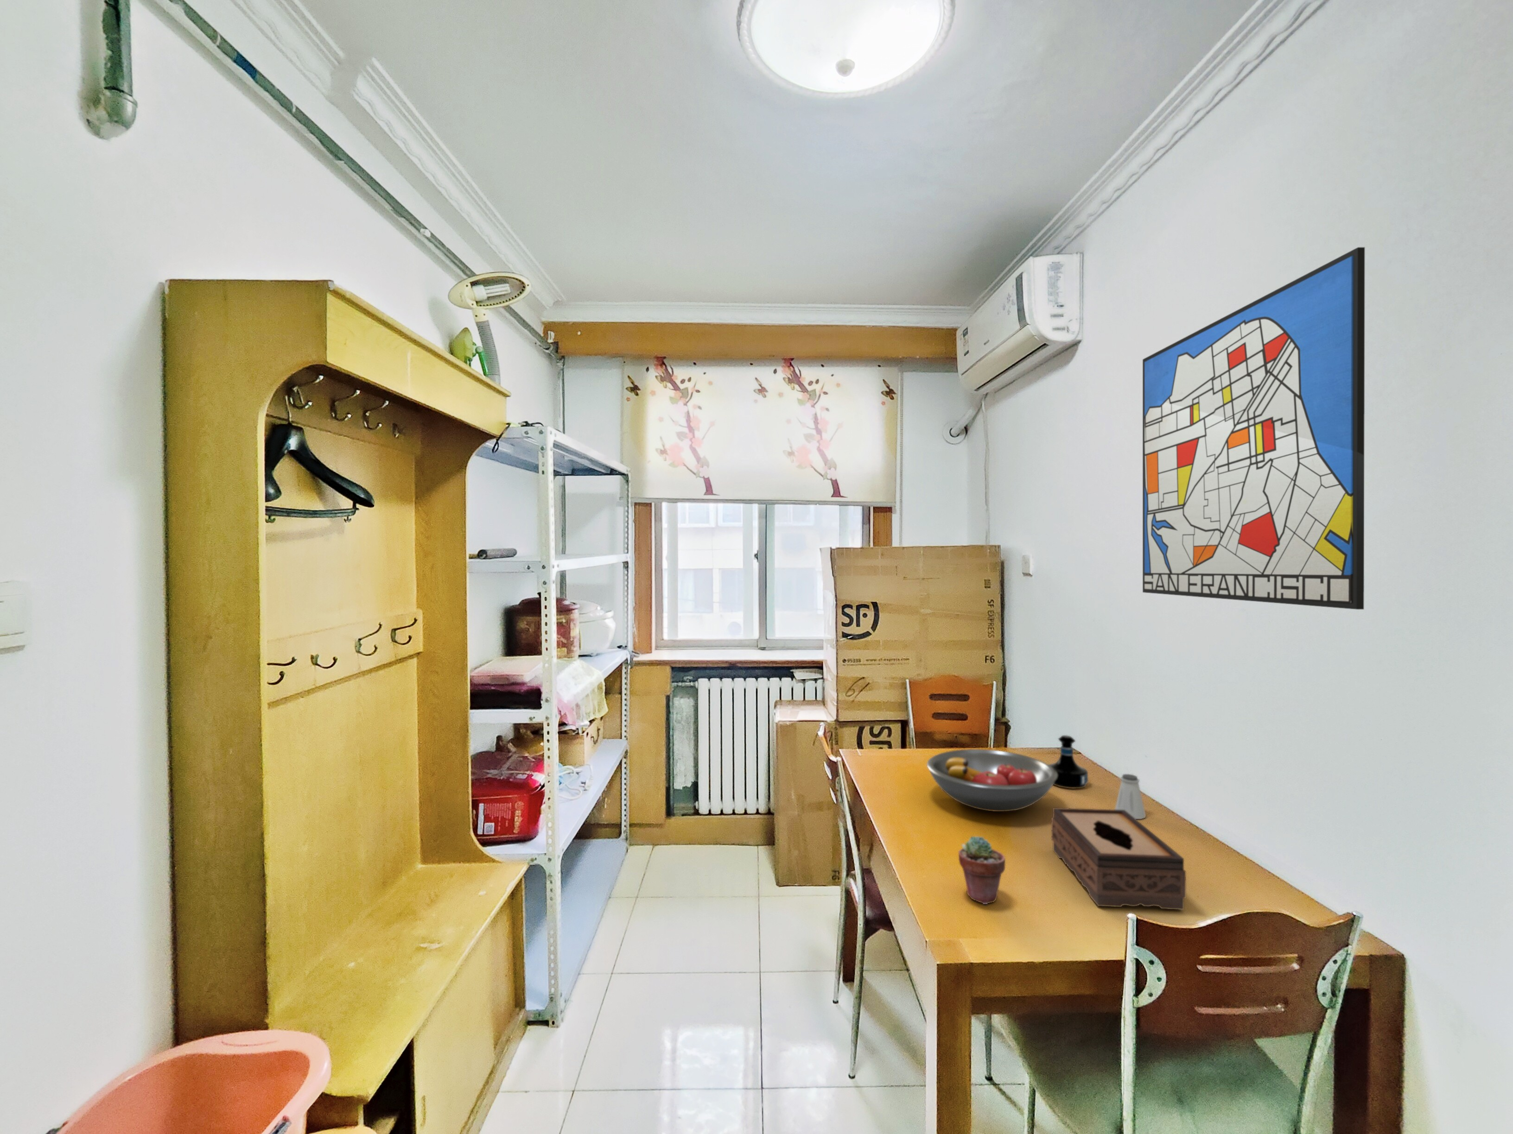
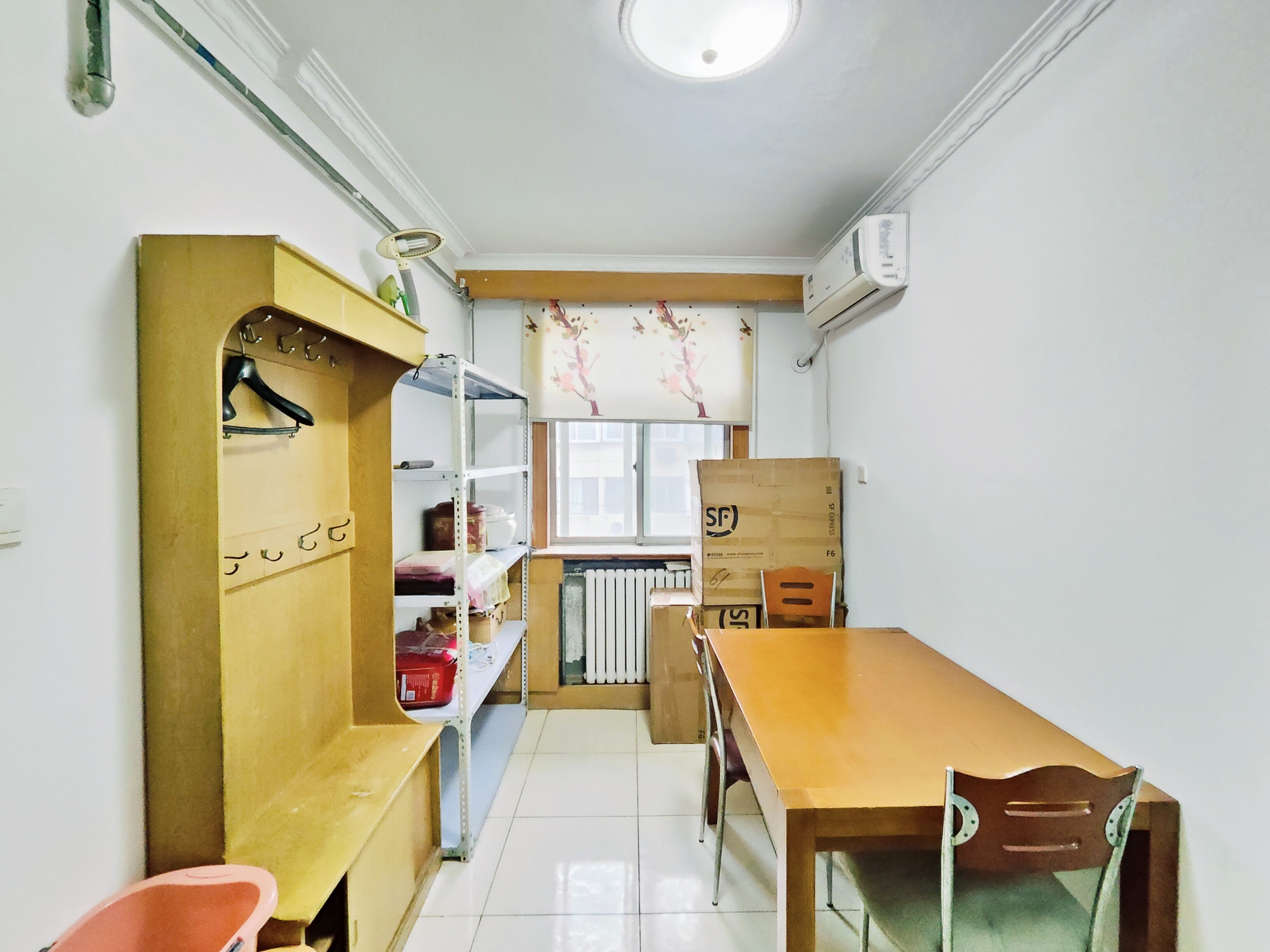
- tissue box (1112, 854)
- saltshaker (1129, 795)
- tequila bottle (1066, 759)
- fruit bowl (990, 779)
- wall art (1228, 457)
- potted succulent (982, 866)
